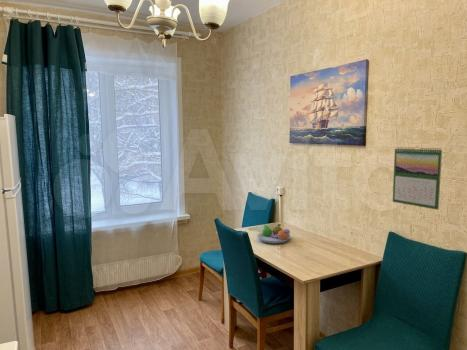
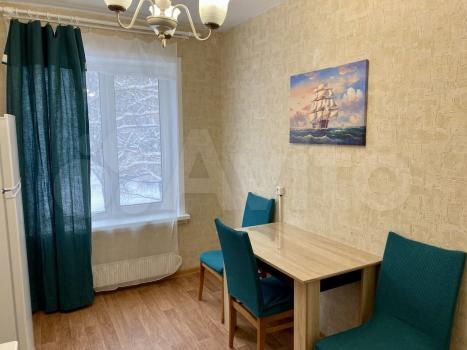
- calendar (415, 176)
- fruit bowl (273, 232)
